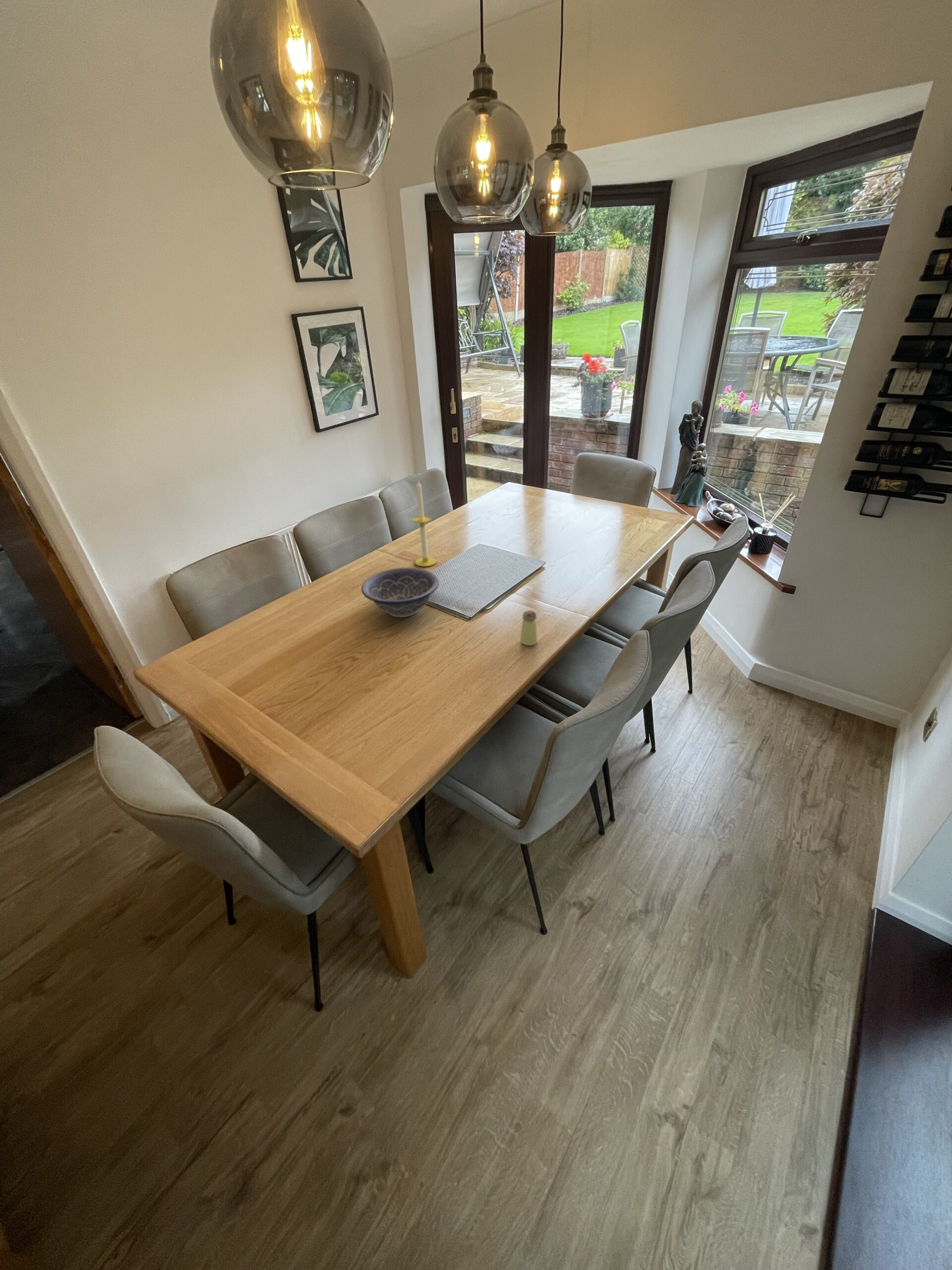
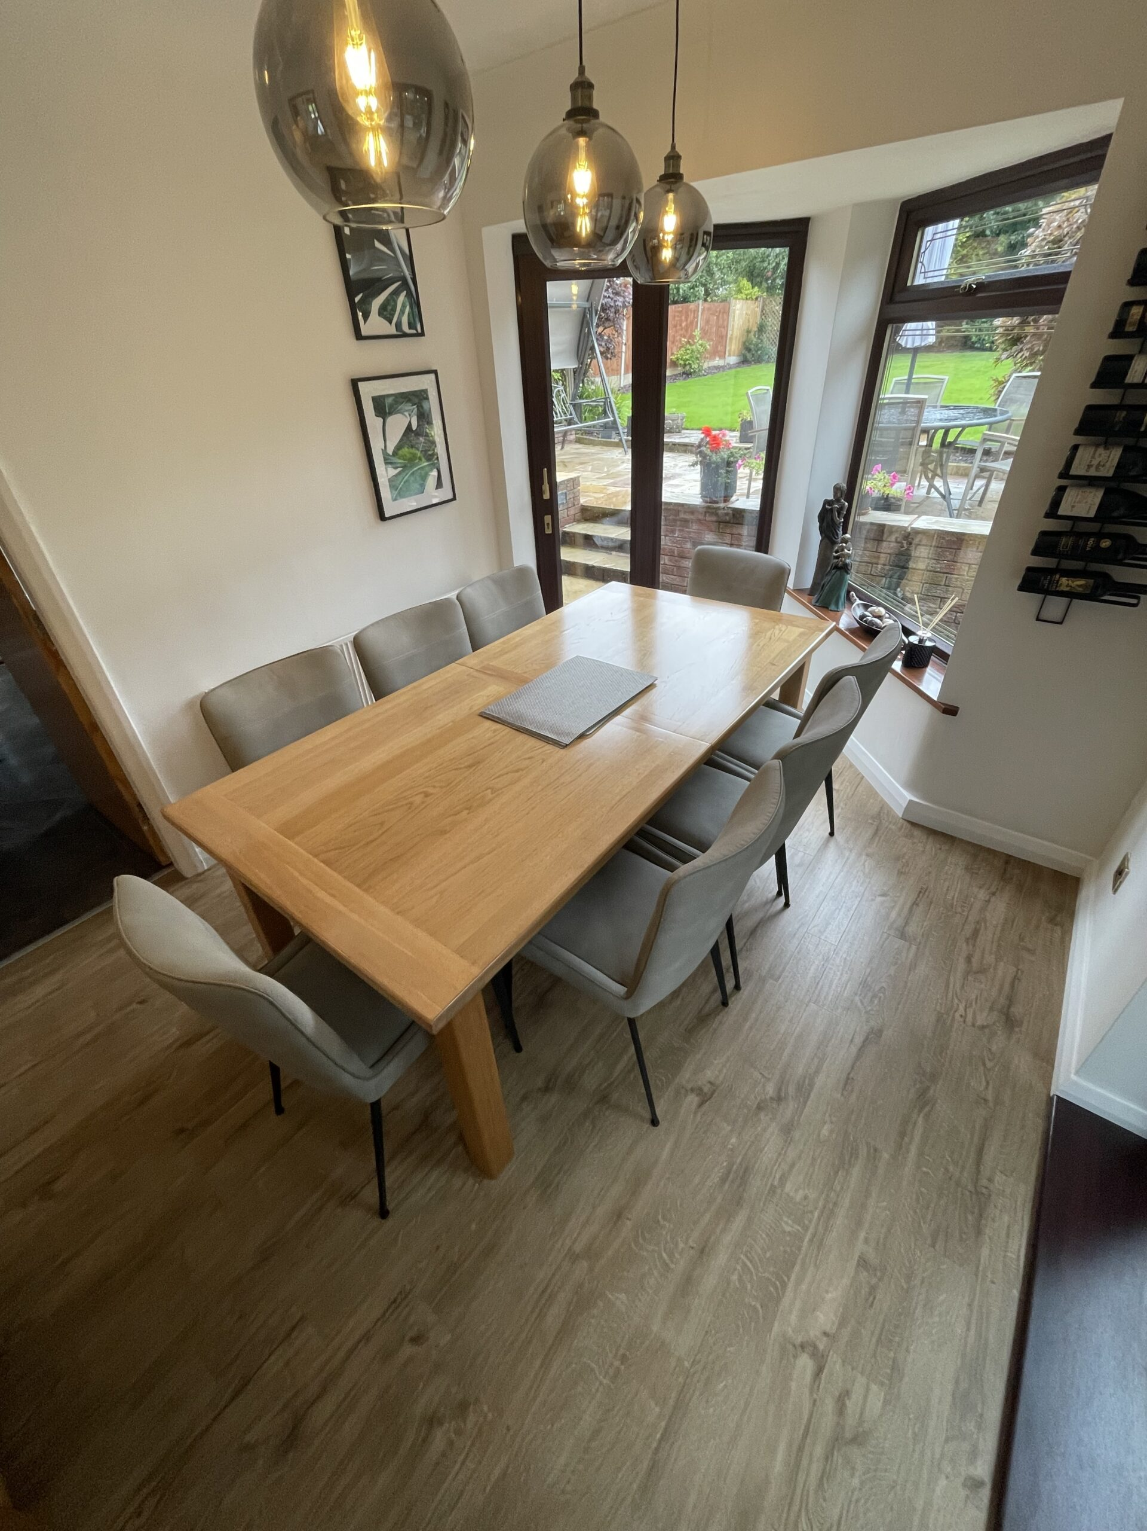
- decorative bowl (402, 597)
- saltshaker (529, 627)
- candle (422, 522)
